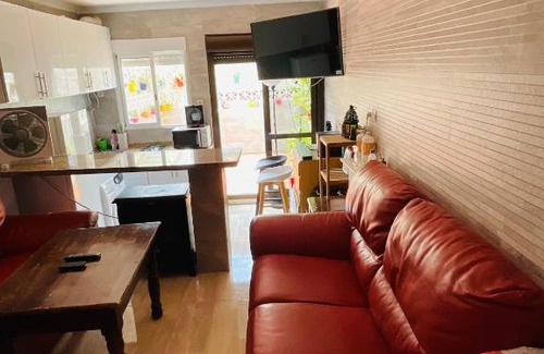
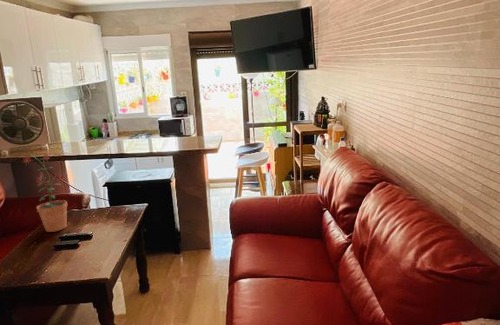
+ potted plant (50, 191)
